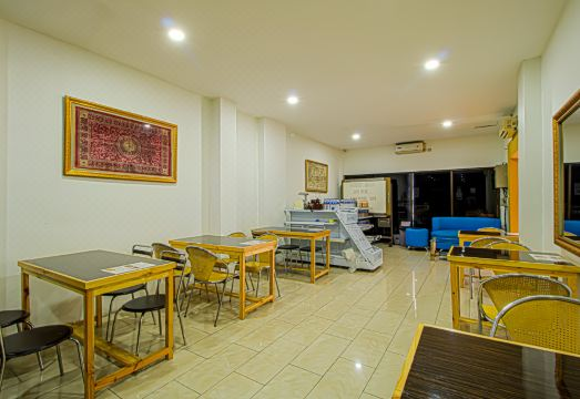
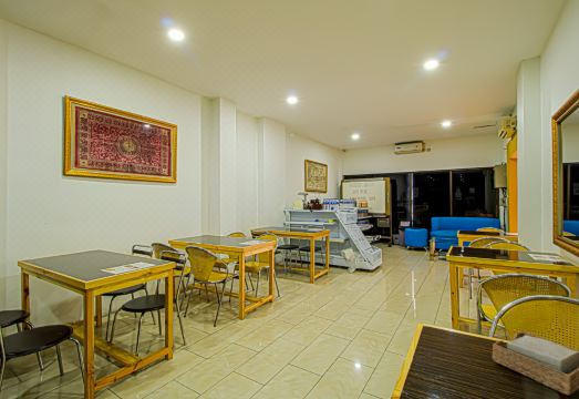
+ napkin holder (542, 356)
